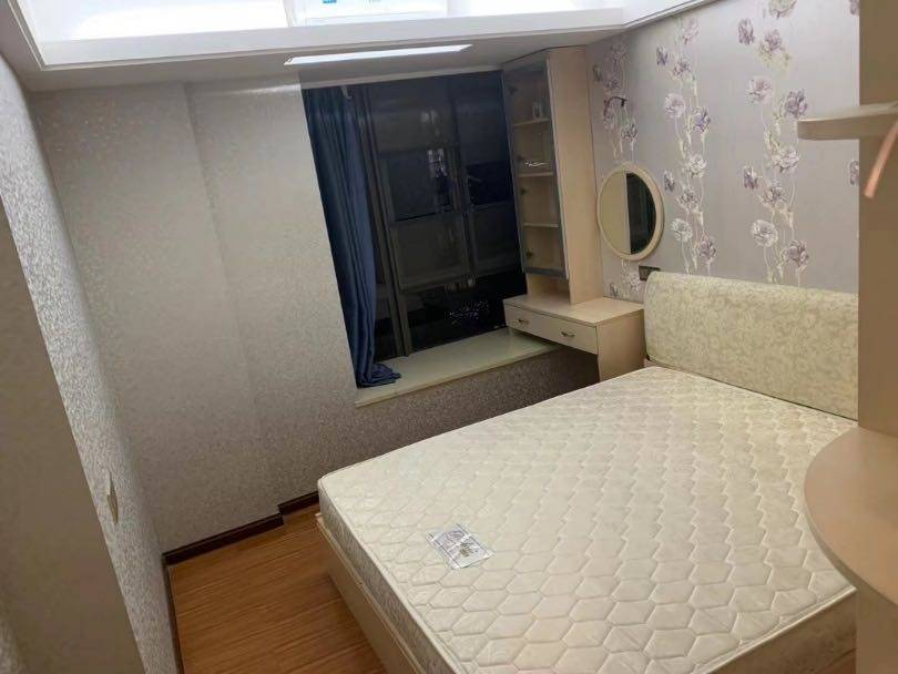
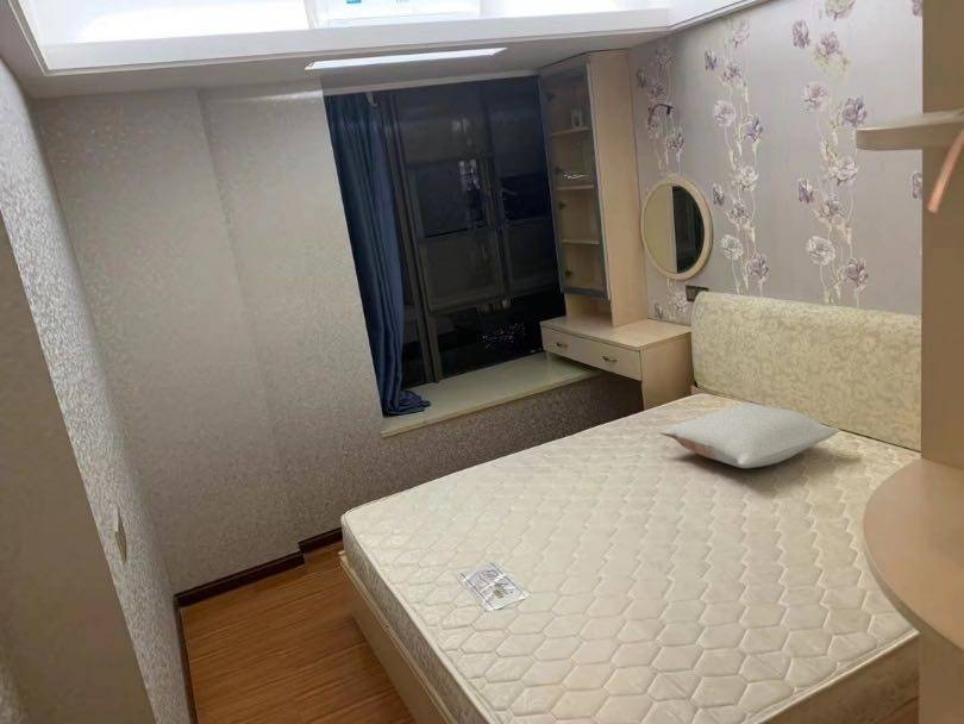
+ pillow (745, 432)
